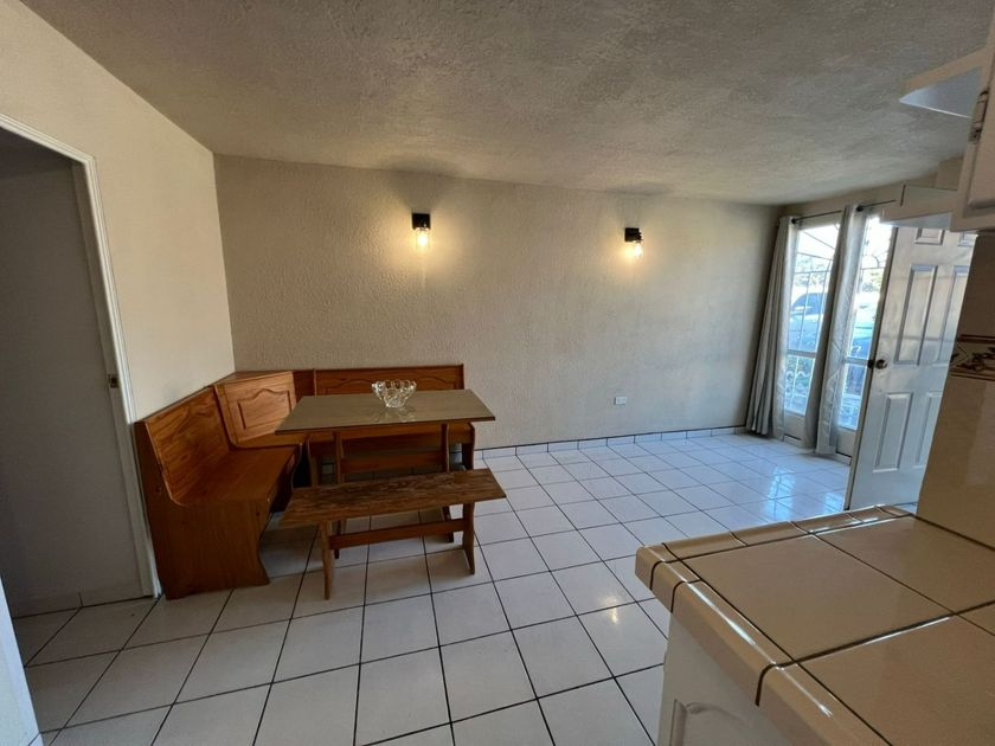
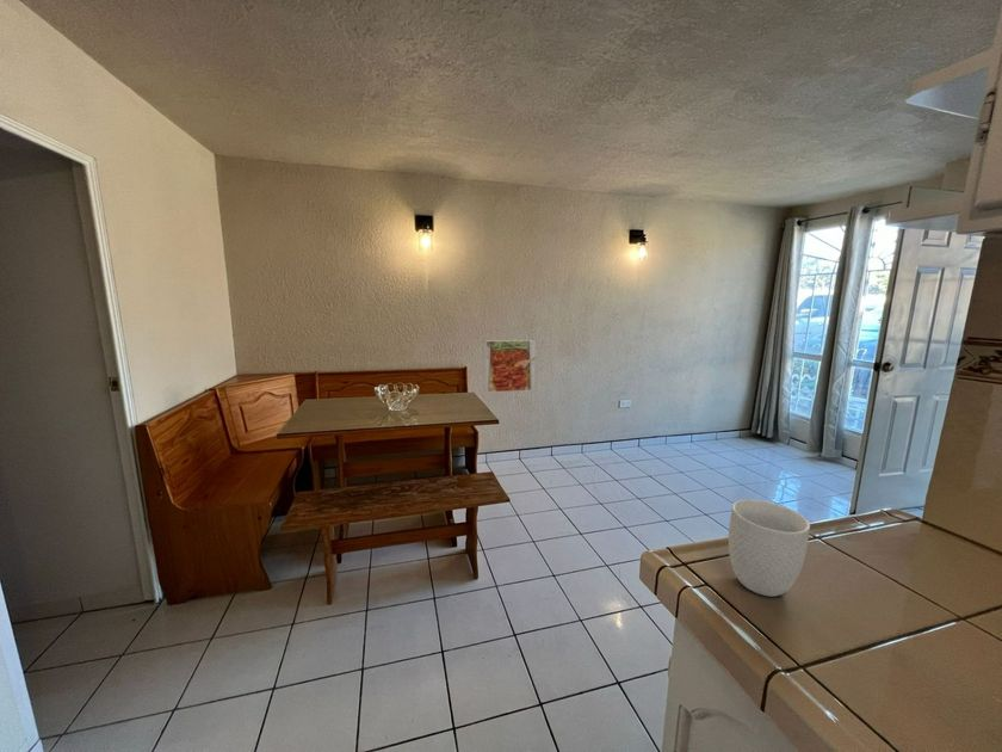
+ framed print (511, 365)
+ mug (760, 545)
